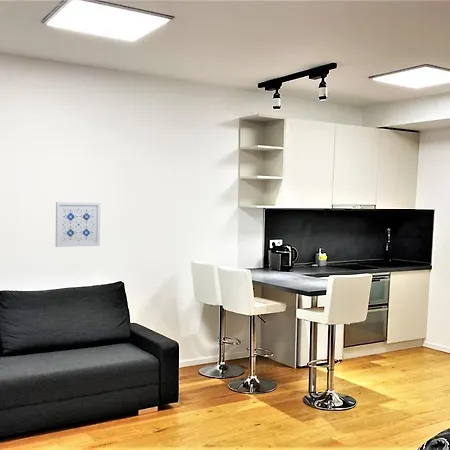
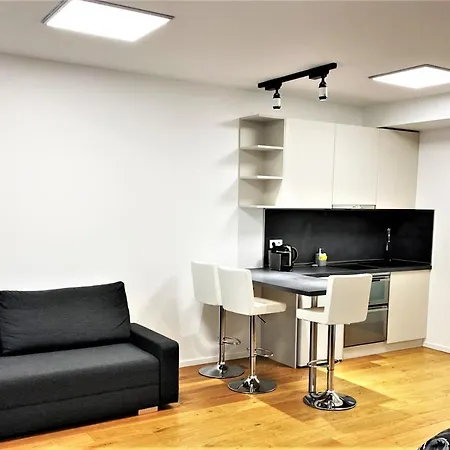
- wall art (78, 224)
